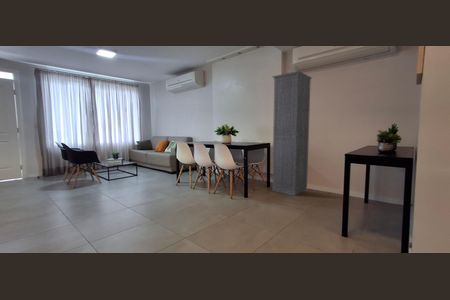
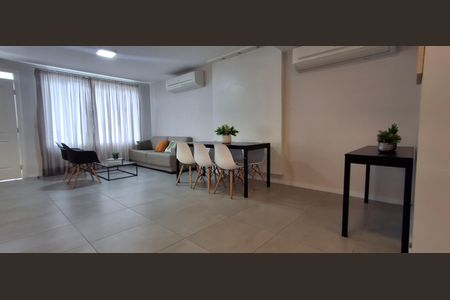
- cabinet (290, 135)
